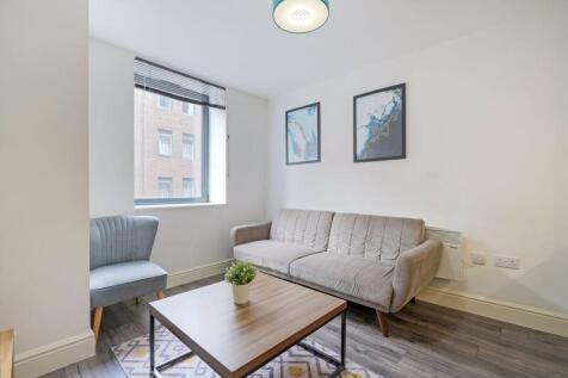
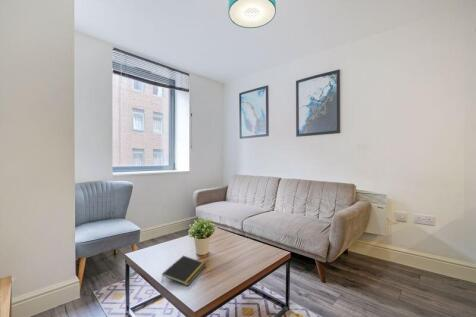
+ notepad (185, 269)
